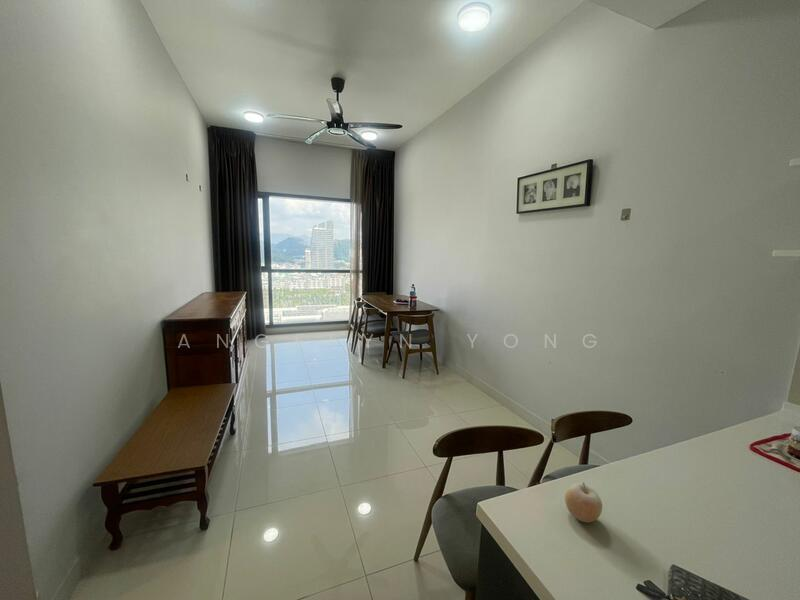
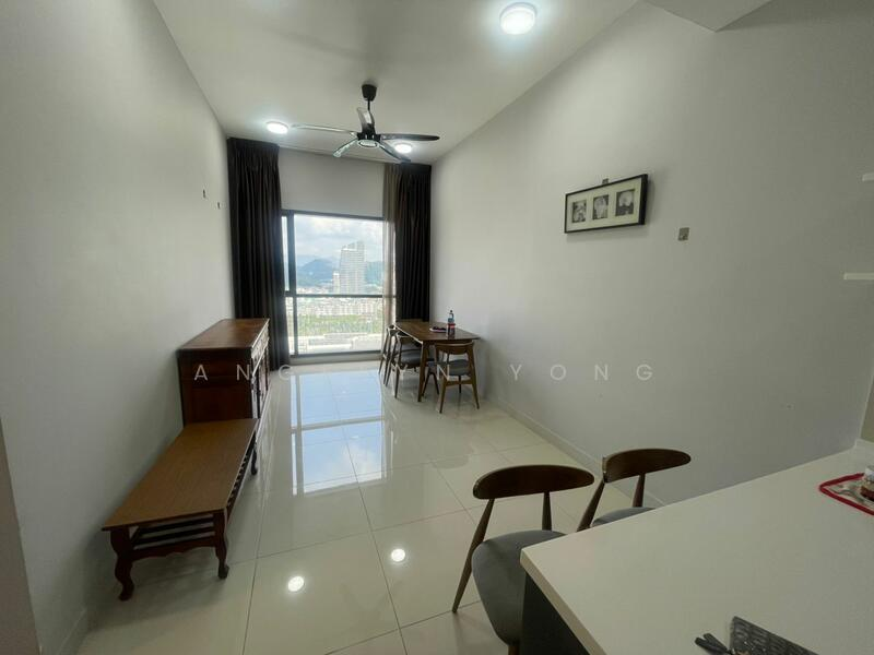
- fruit (583, 500)
